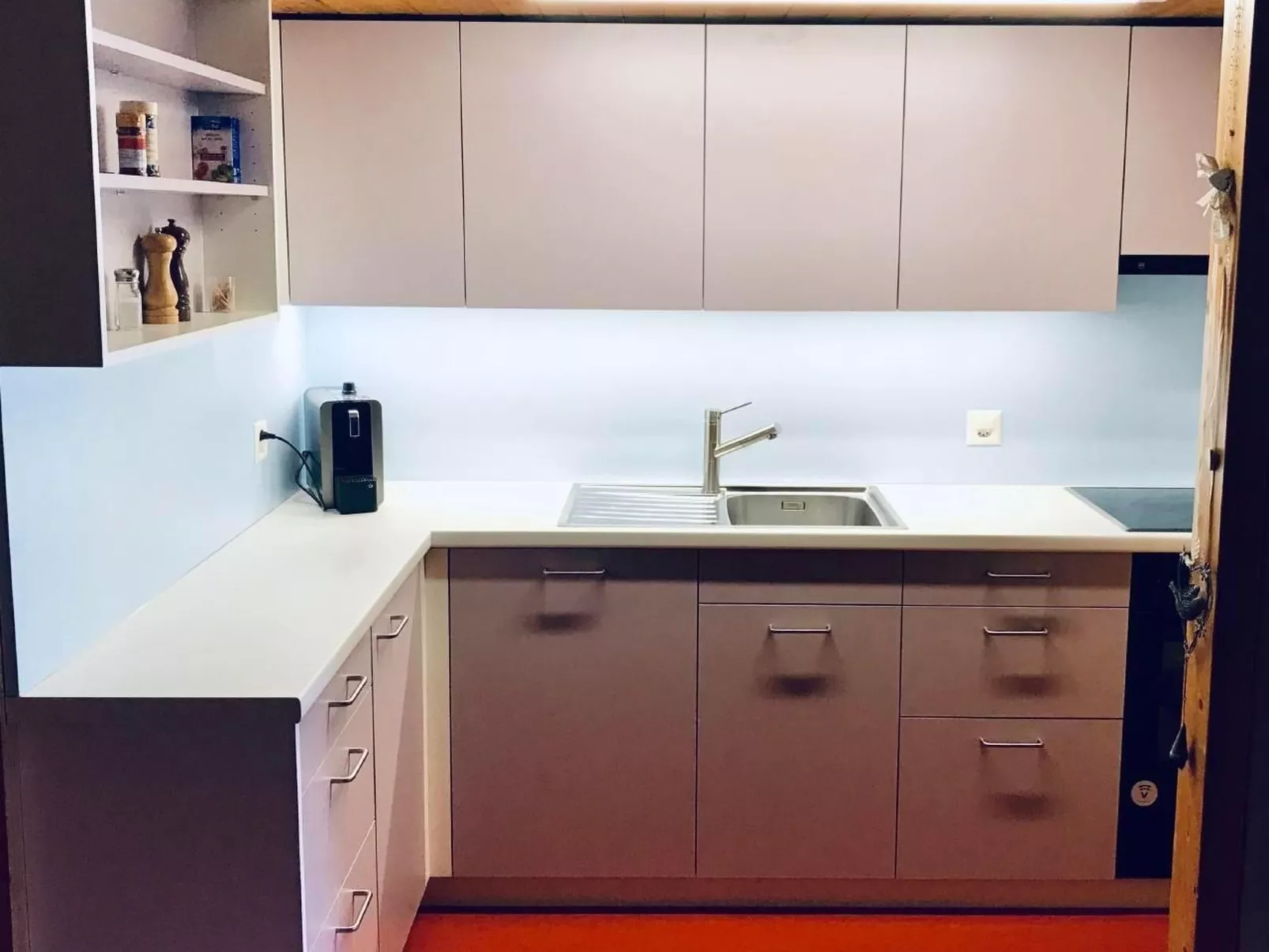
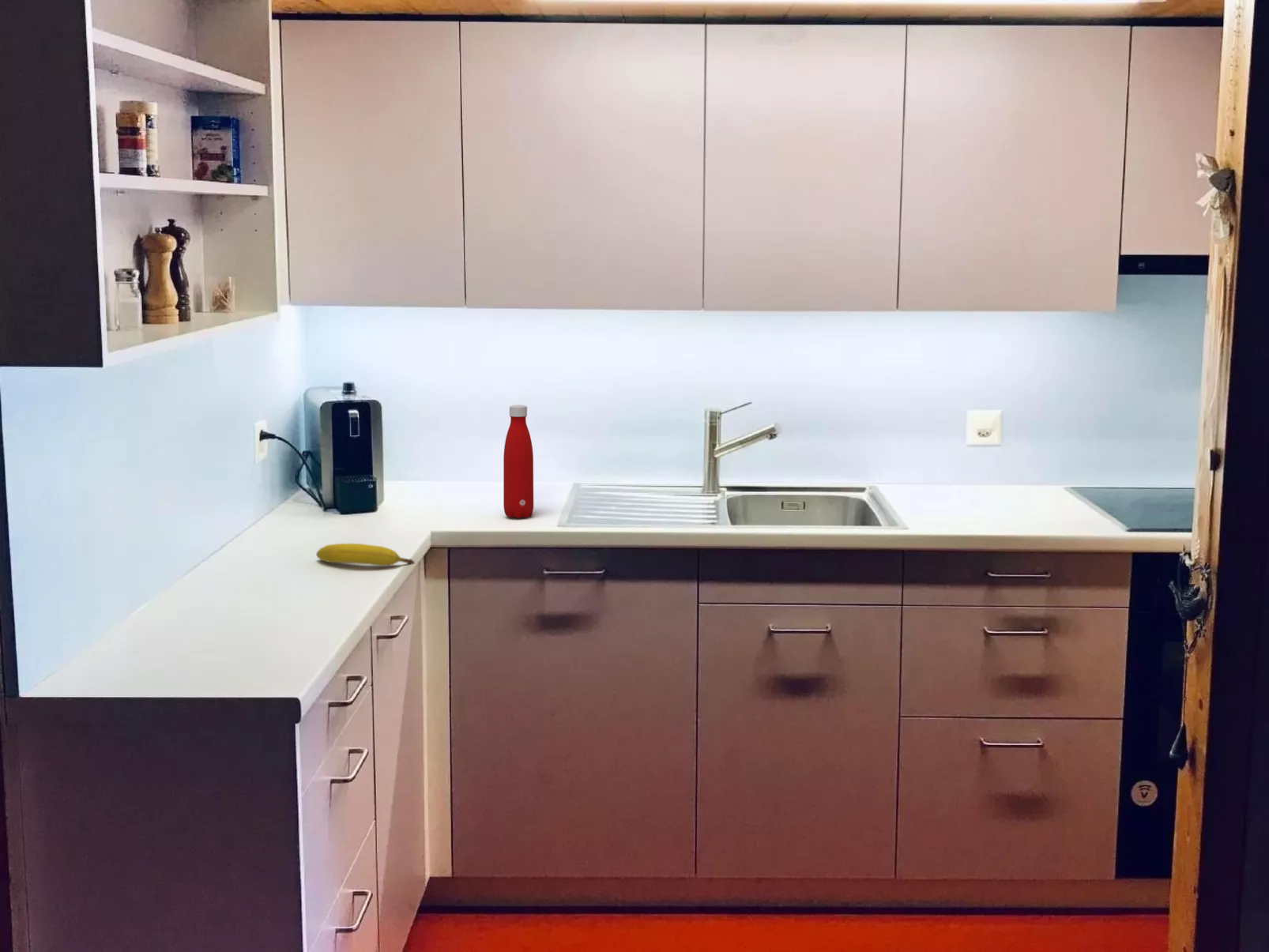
+ bottle (518, 461)
+ fruit (358, 552)
